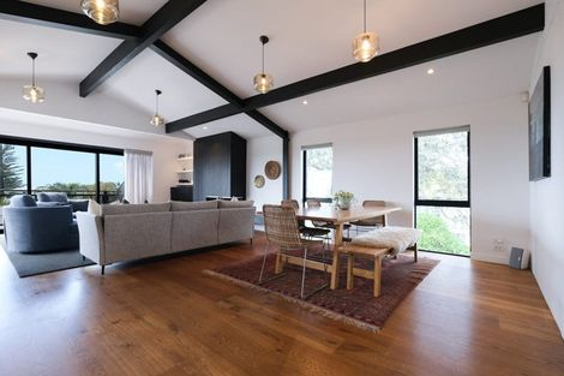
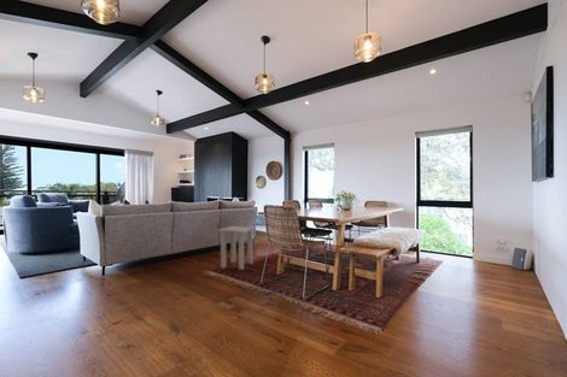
+ side table (234, 247)
